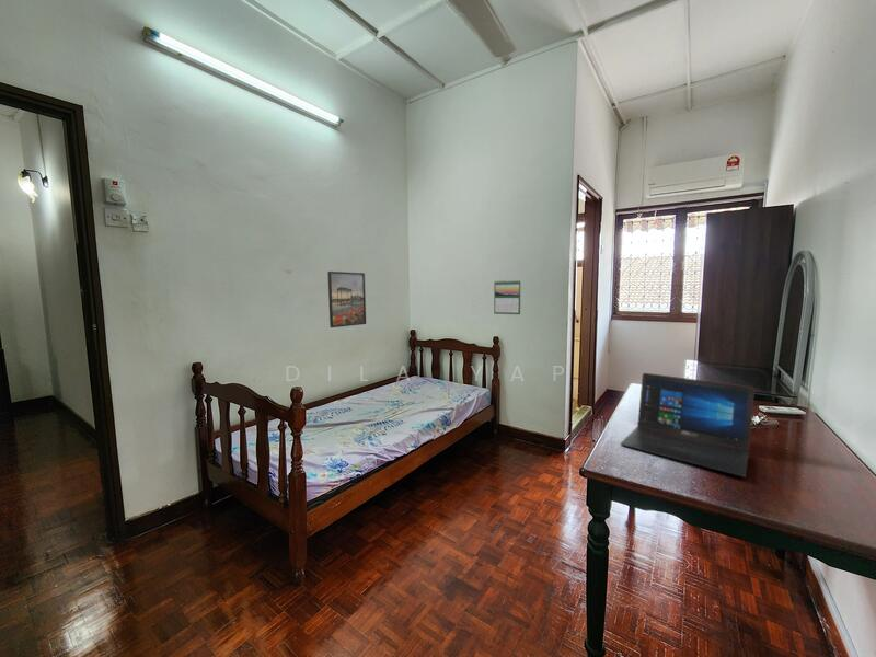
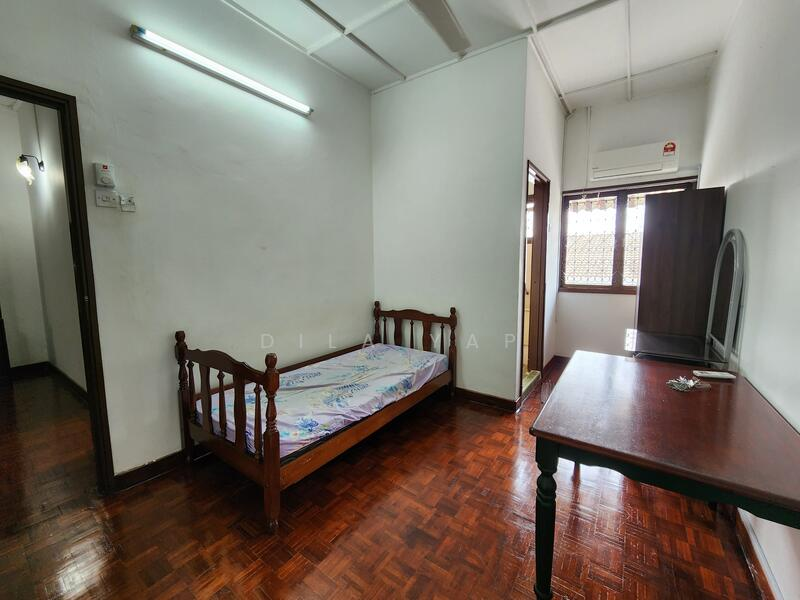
- laptop (685, 417)
- calendar (507, 297)
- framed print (347, 299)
